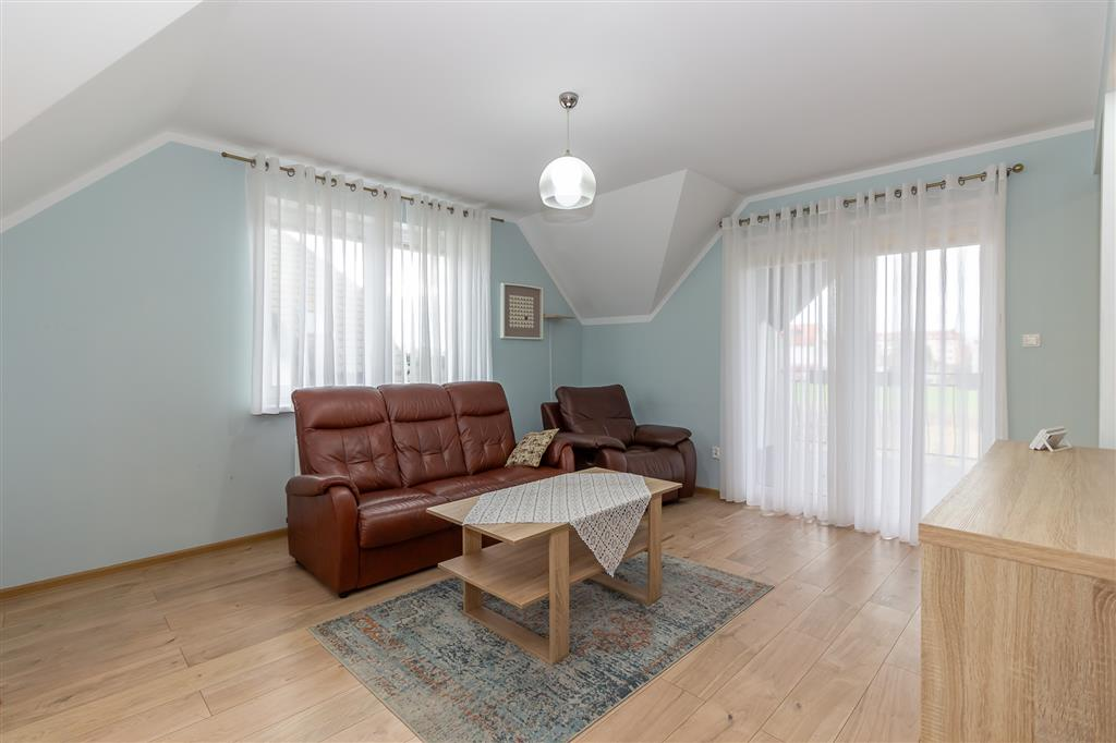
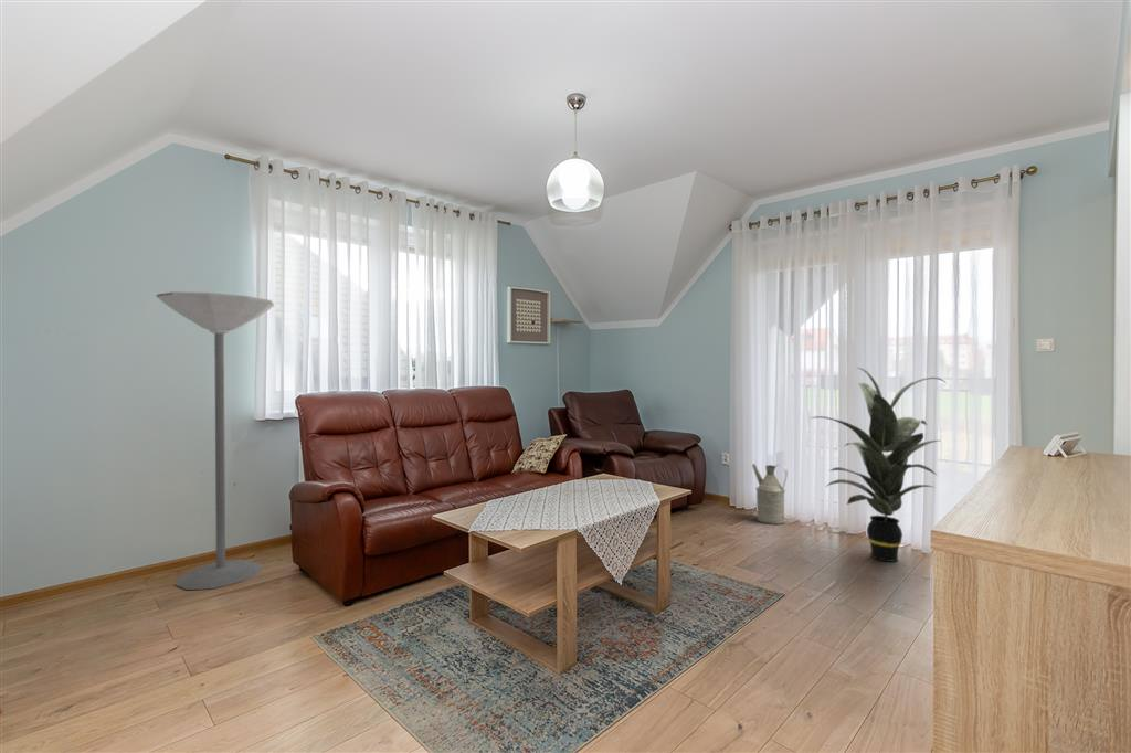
+ floor lamp (220, 437)
+ watering can (768, 491)
+ indoor plant (878, 460)
